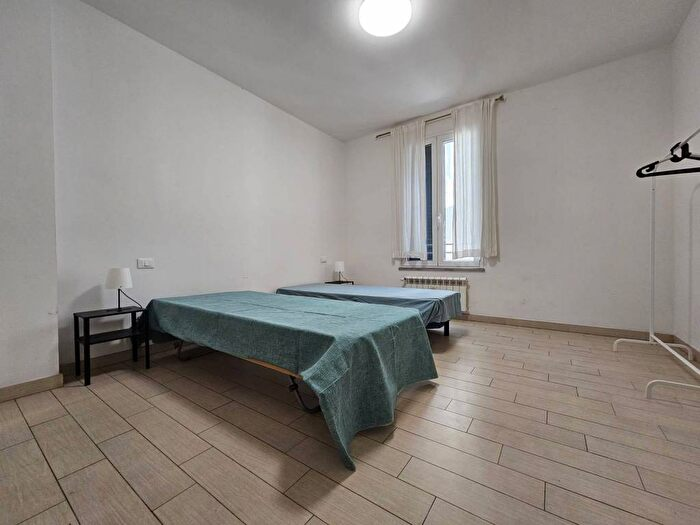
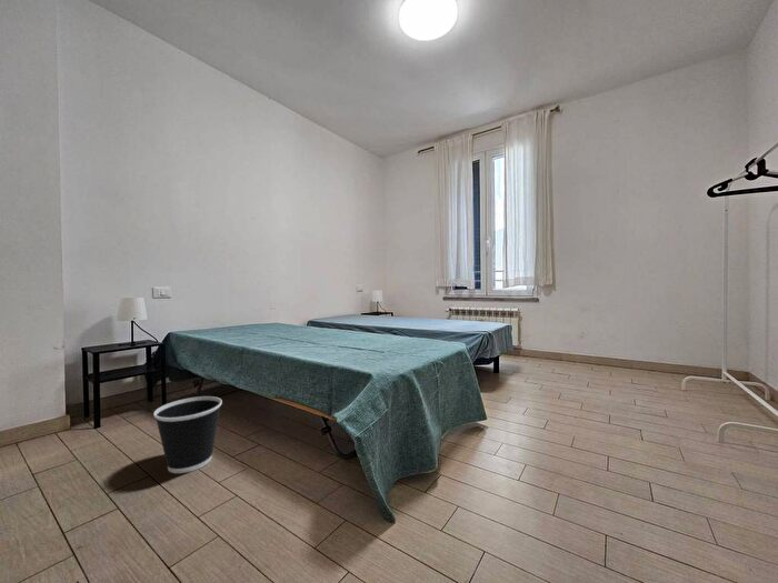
+ wastebasket (190, 434)
